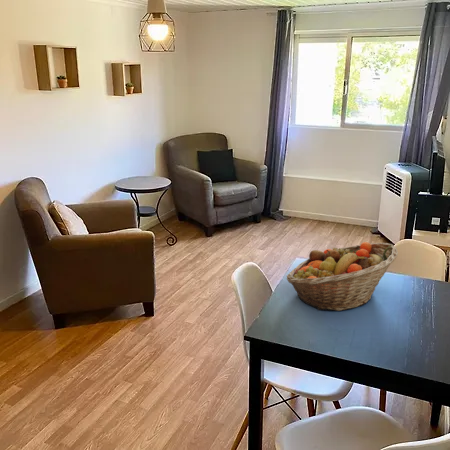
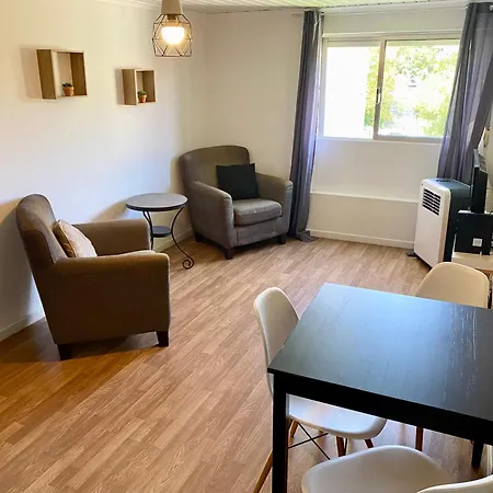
- fruit basket (341, 271)
